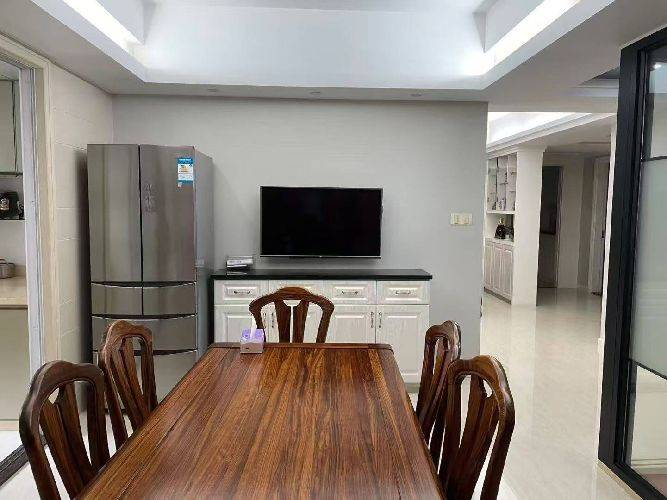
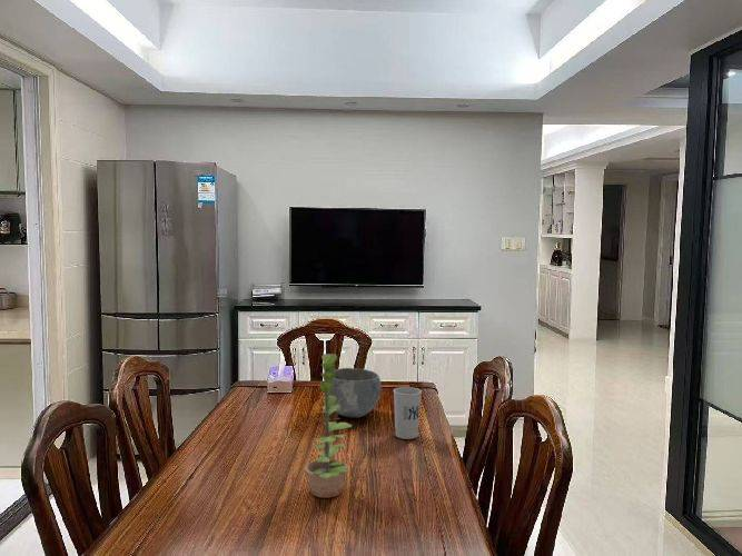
+ plant (328, 423)
+ bowl (352, 394)
+ cup (406, 413)
